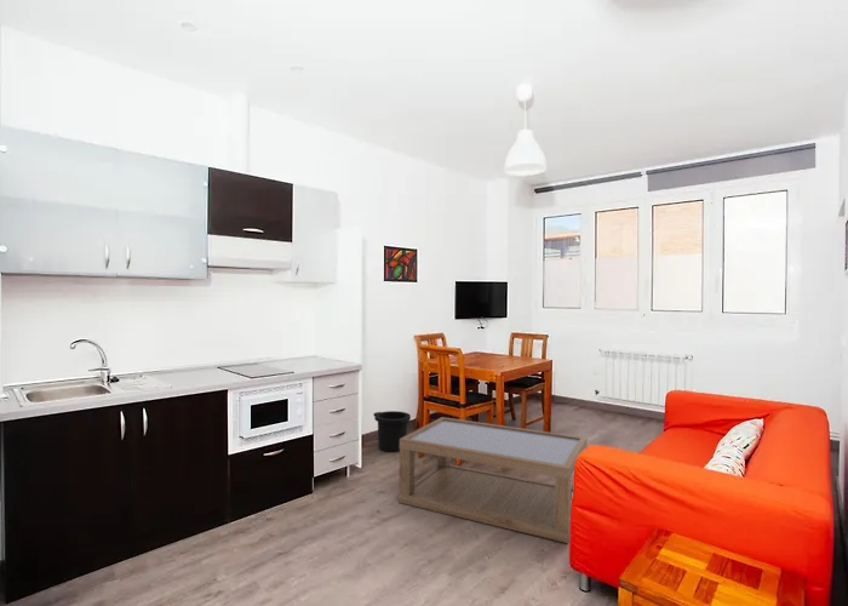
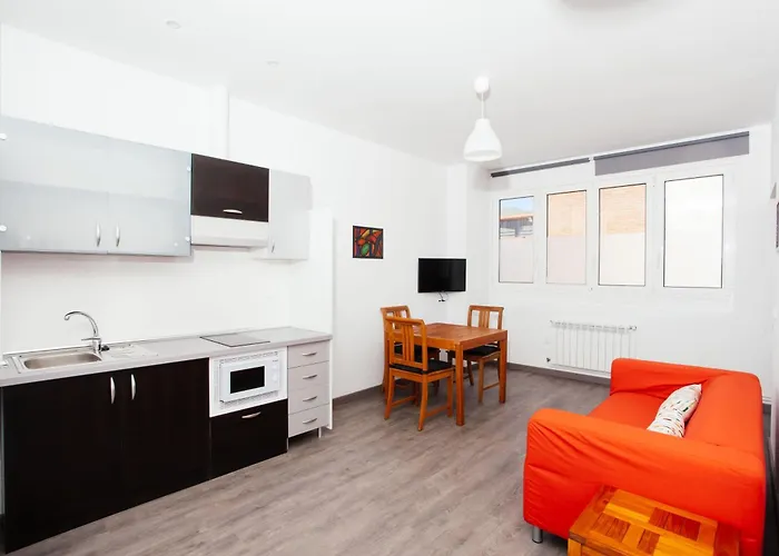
- trash can (391, 430)
- coffee table (493, 473)
